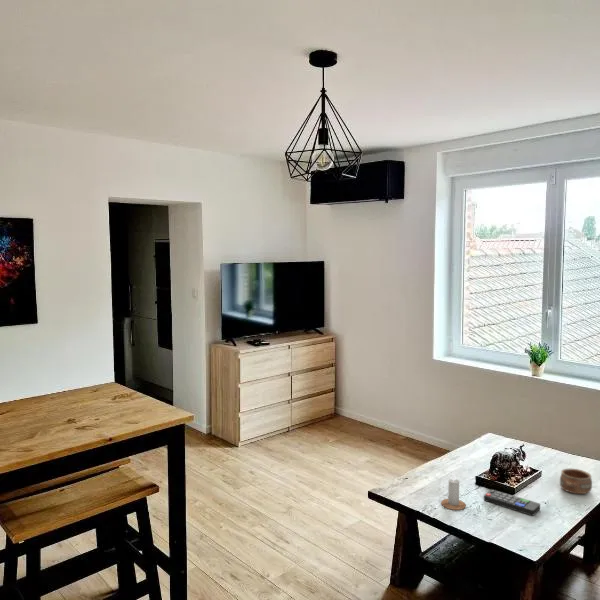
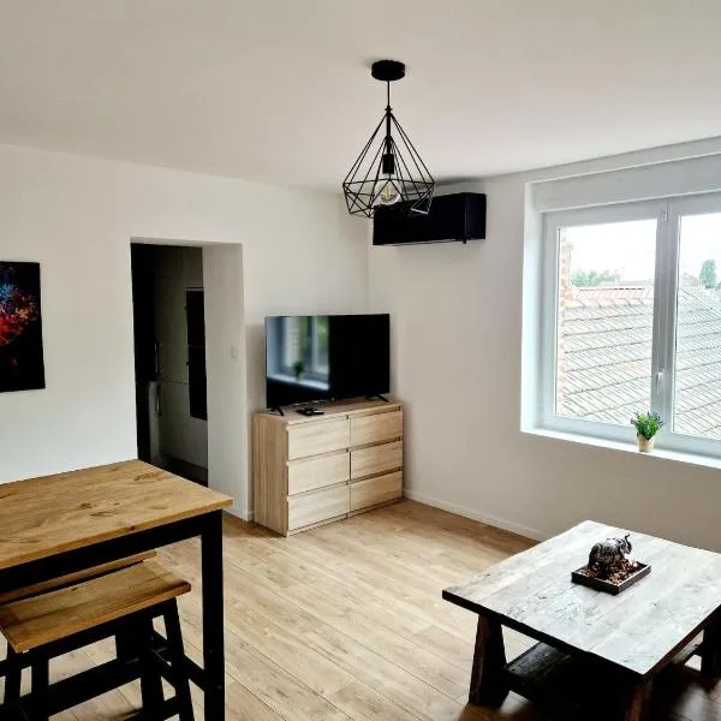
- candle (453, 487)
- pottery (575, 481)
- remote control (511, 501)
